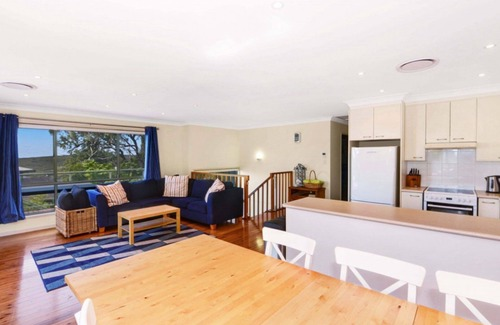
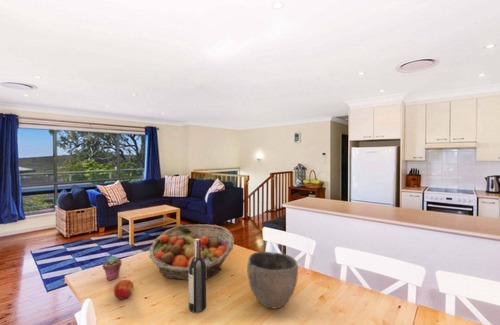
+ potted succulent (112, 266)
+ bowl (272, 281)
+ wine bottle (197, 273)
+ fruit basket (192, 250)
+ apple (123, 288)
